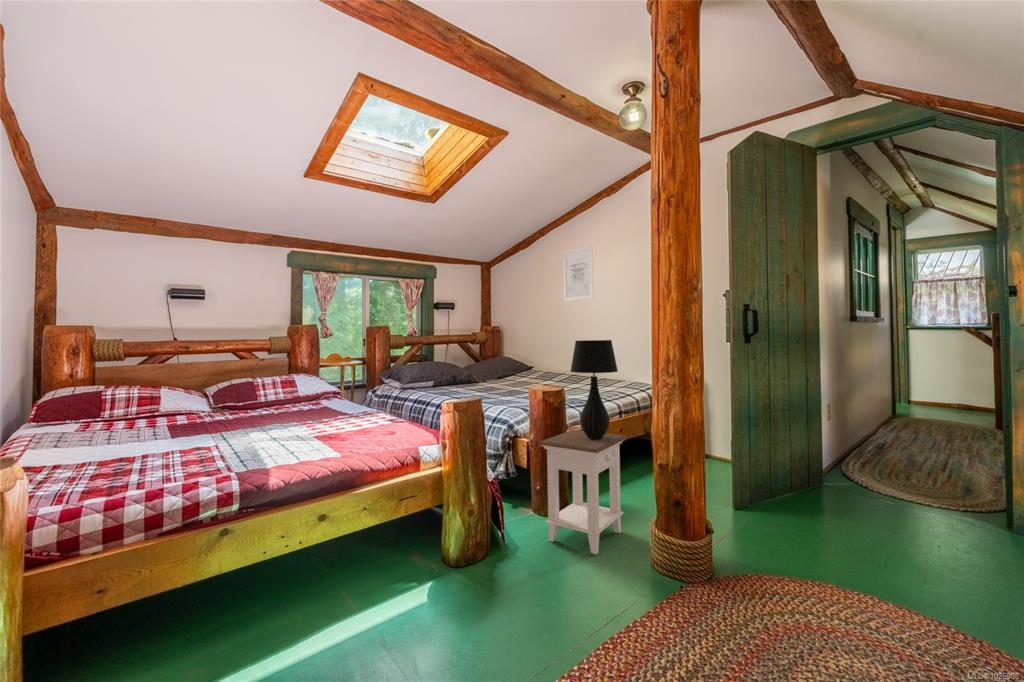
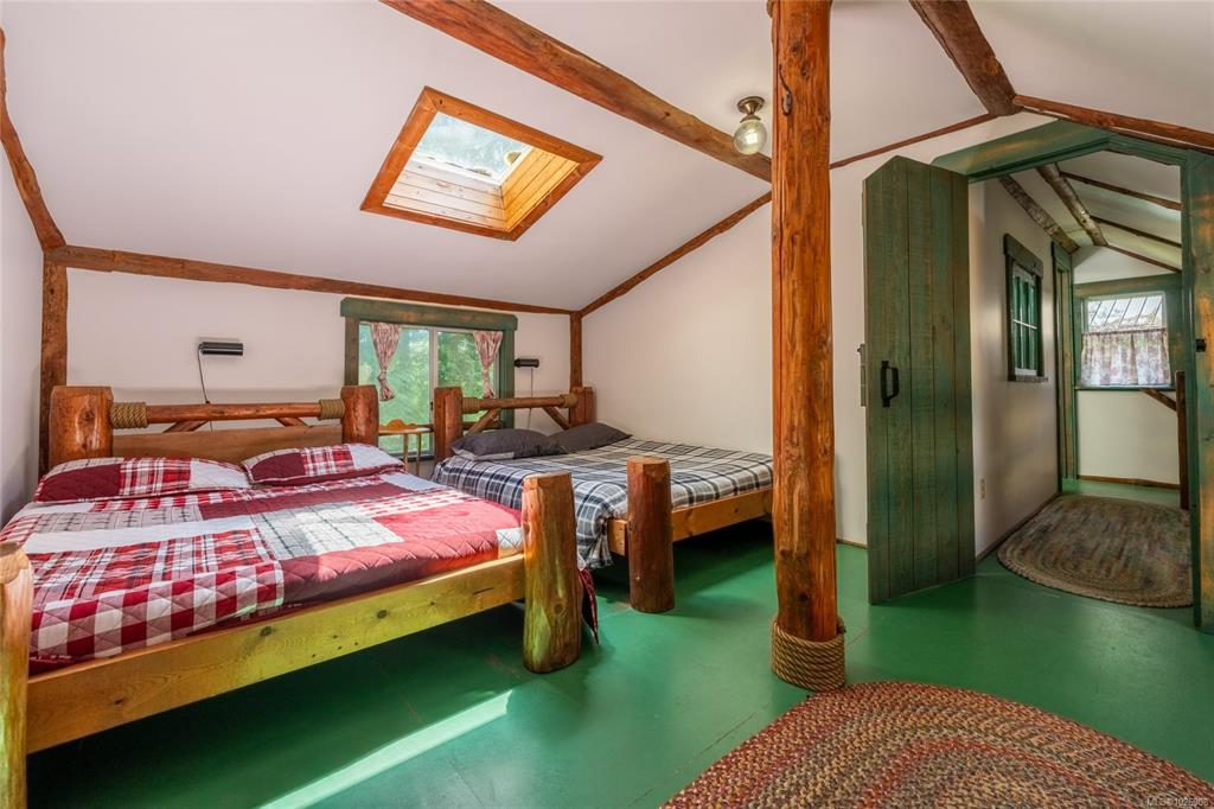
- wall art (577, 274)
- nightstand (582, 487)
- table lamp (594, 388)
